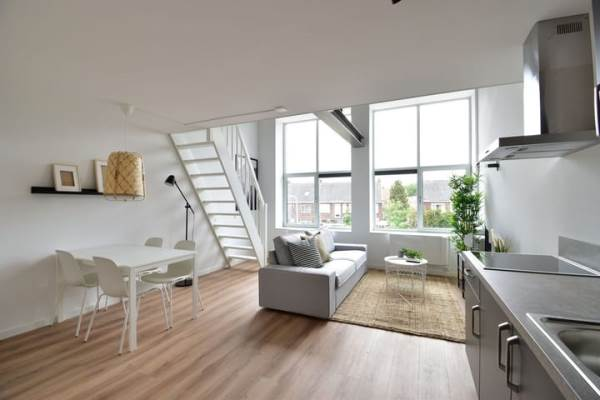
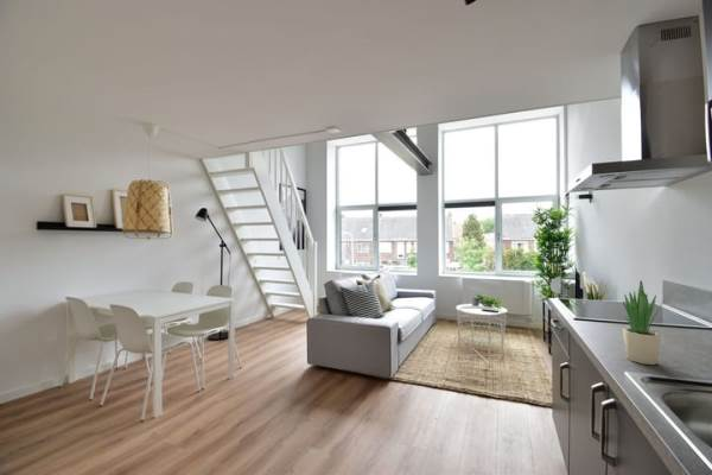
+ potted plant (637, 319)
